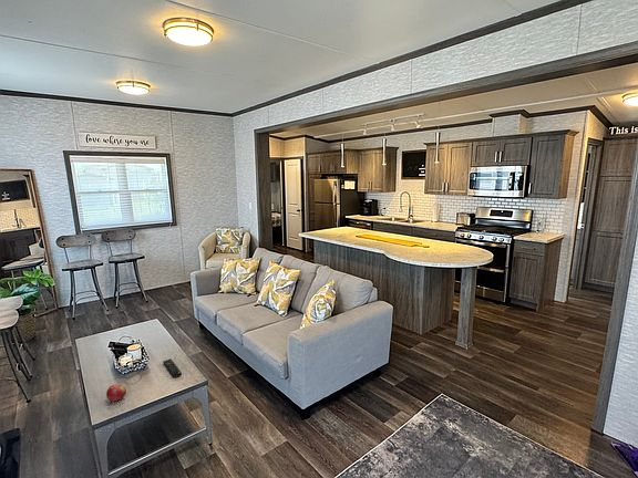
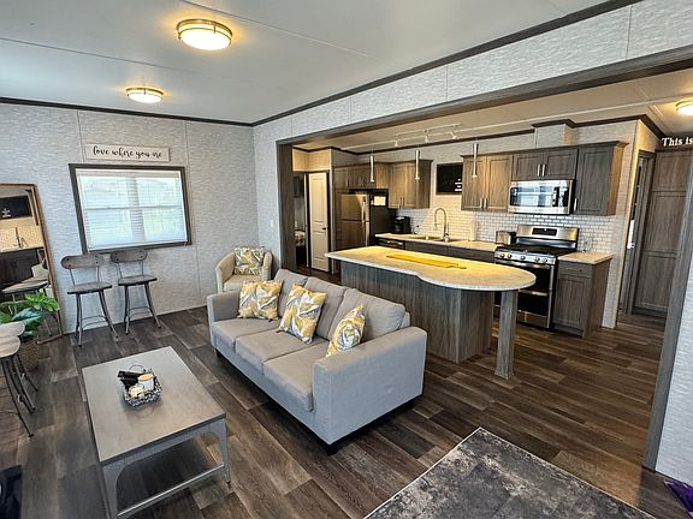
- remote control (172, 367)
- fruit (115, 391)
